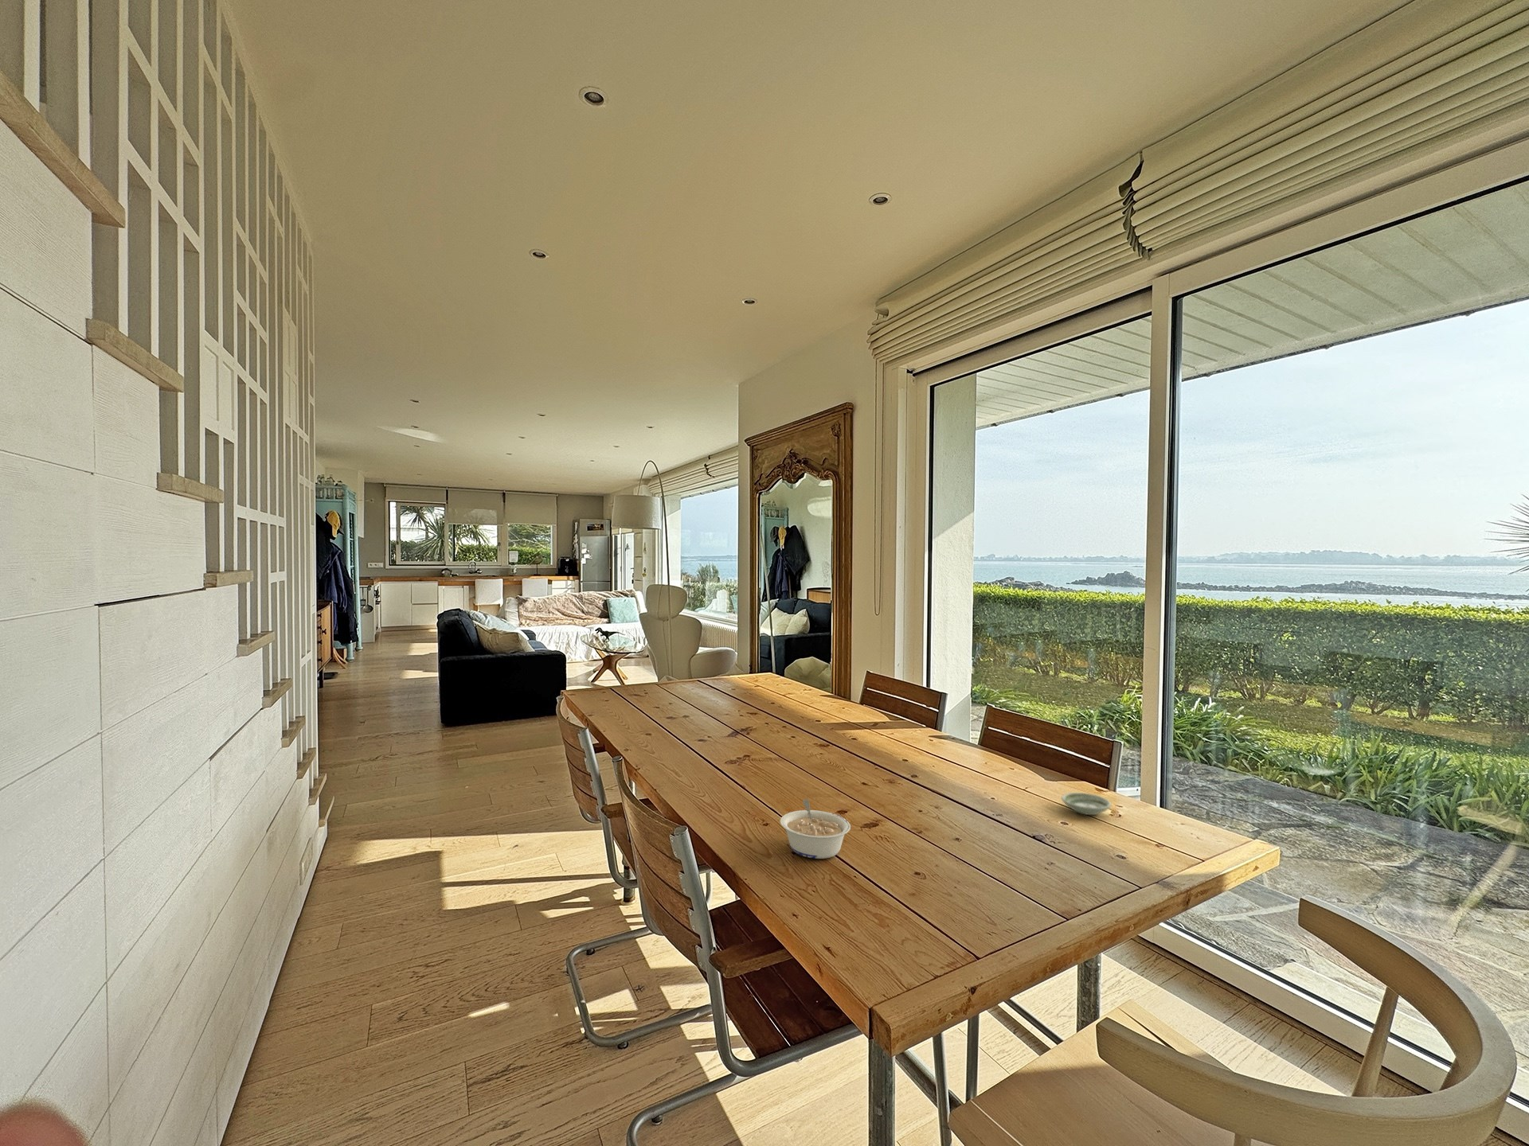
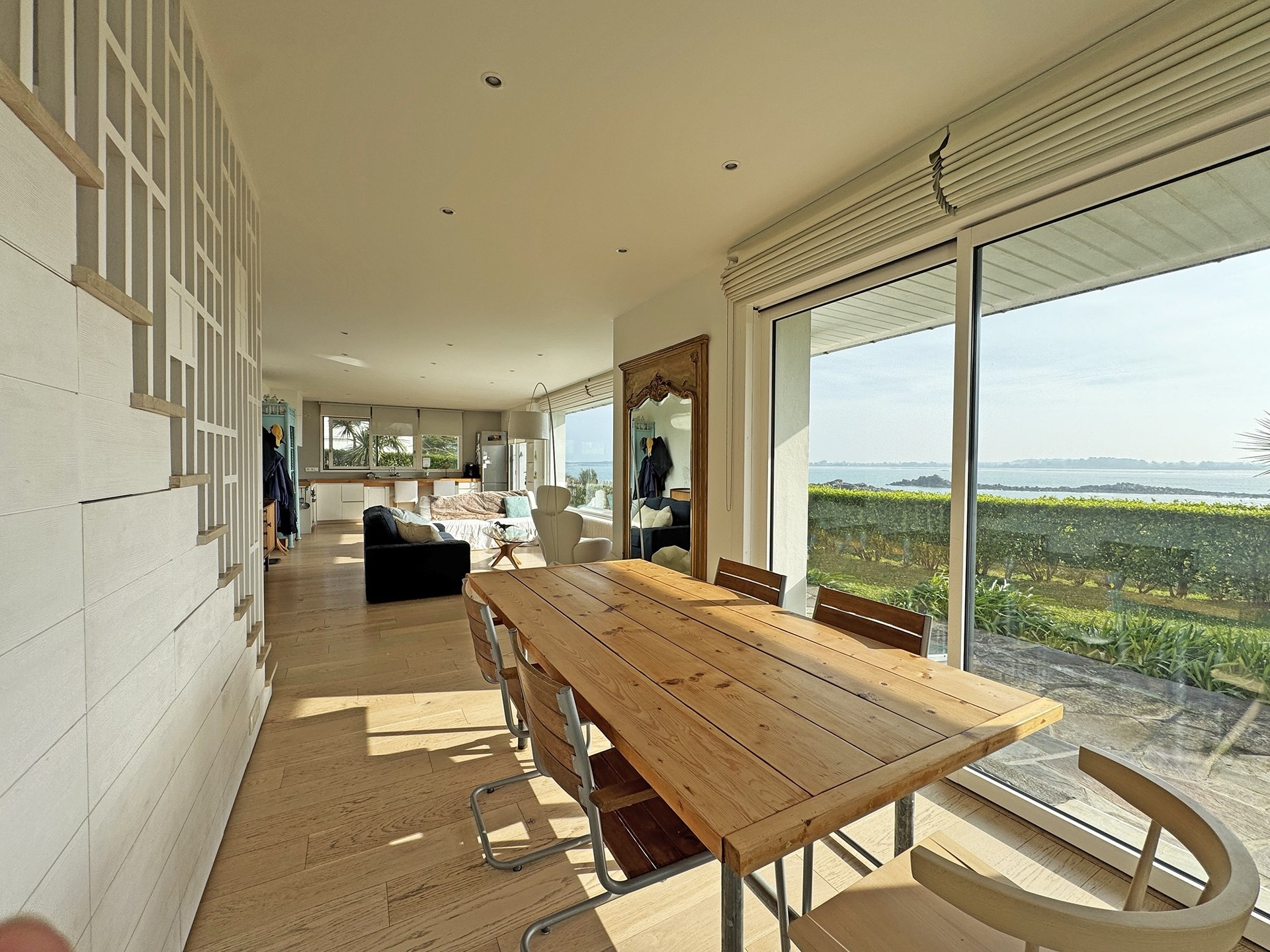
- saucer (1086, 804)
- legume (813, 832)
